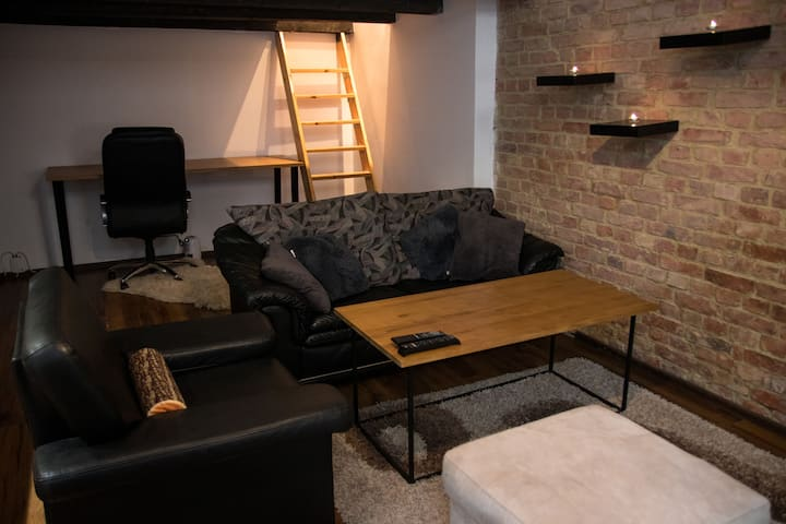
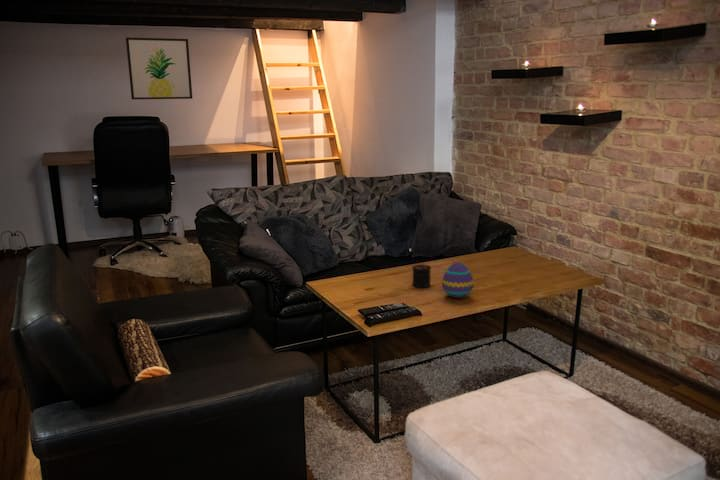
+ candle (421, 271)
+ wall art (159, 69)
+ decorative egg (457, 280)
